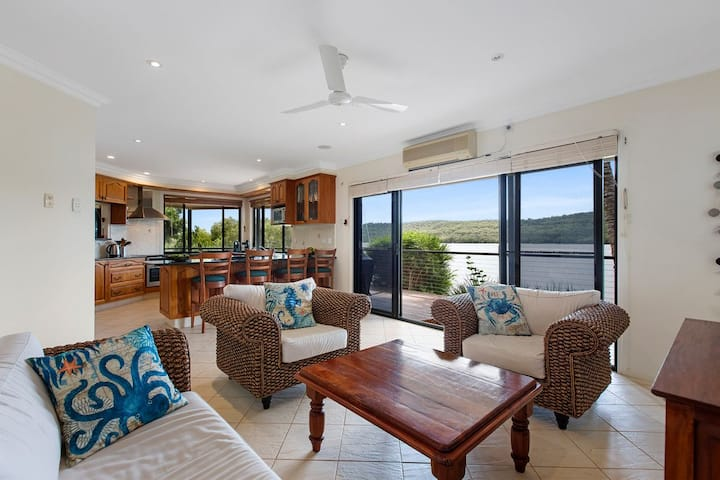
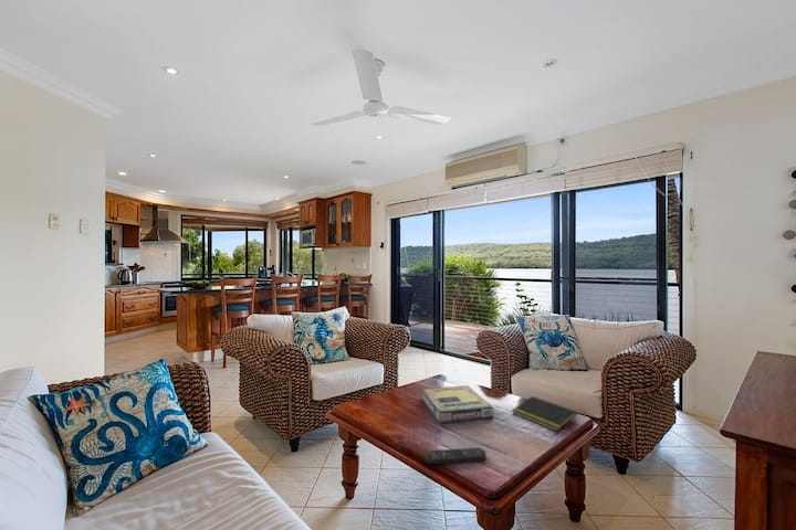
+ remote control (454, 455)
+ notepad (543, 412)
+ video game box (454, 402)
